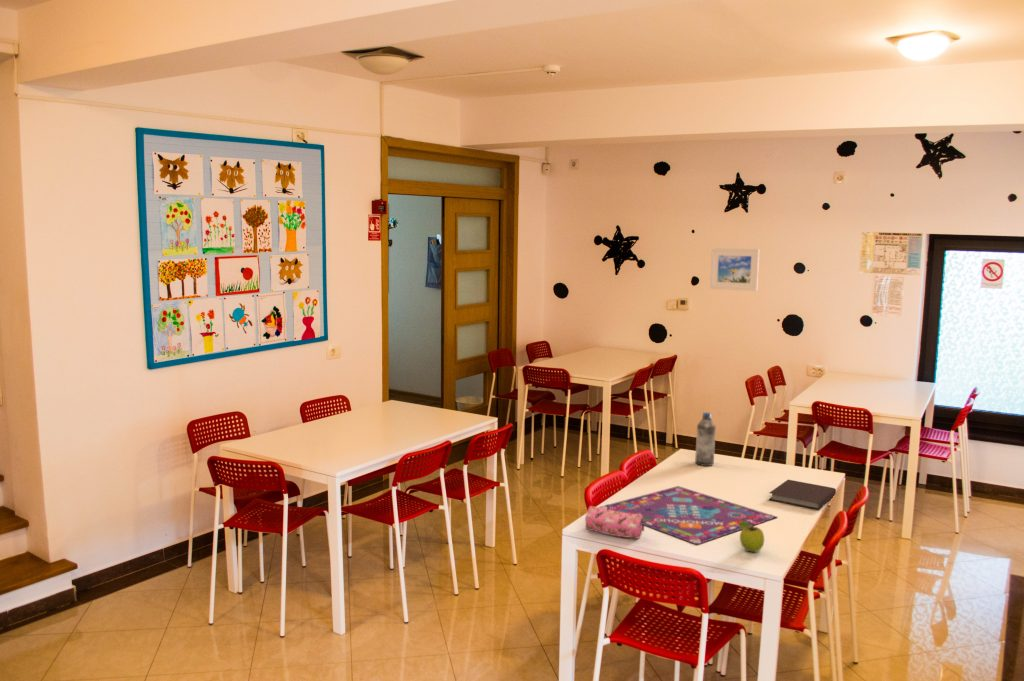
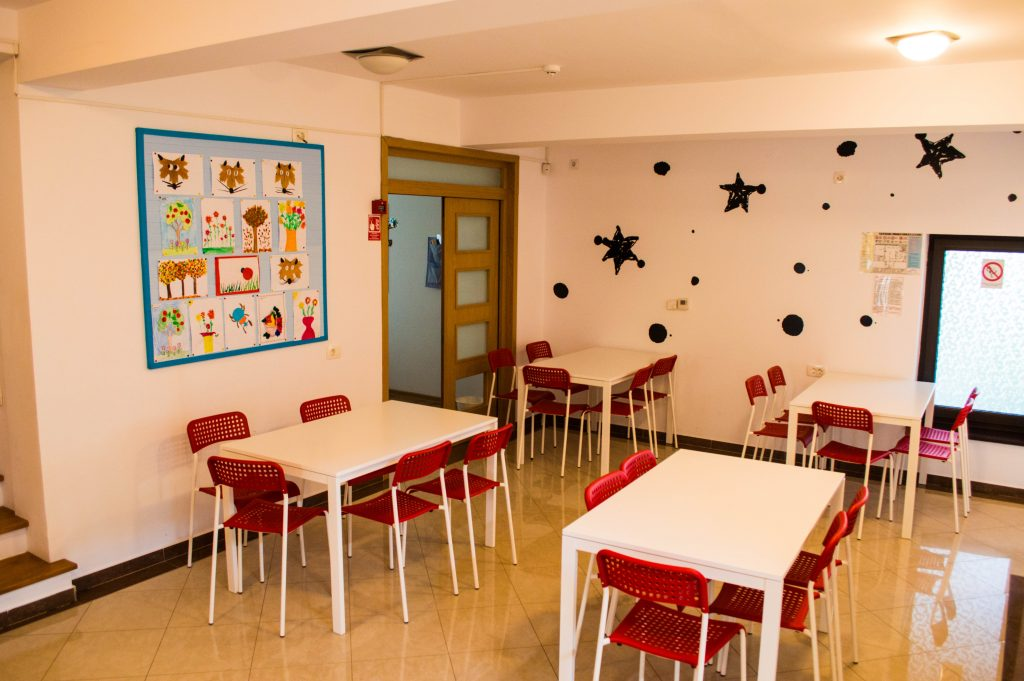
- notebook (802, 494)
- pencil case (613, 522)
- water bottle (705, 438)
- fruit (750, 536)
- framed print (734, 269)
- gameboard (686, 512)
